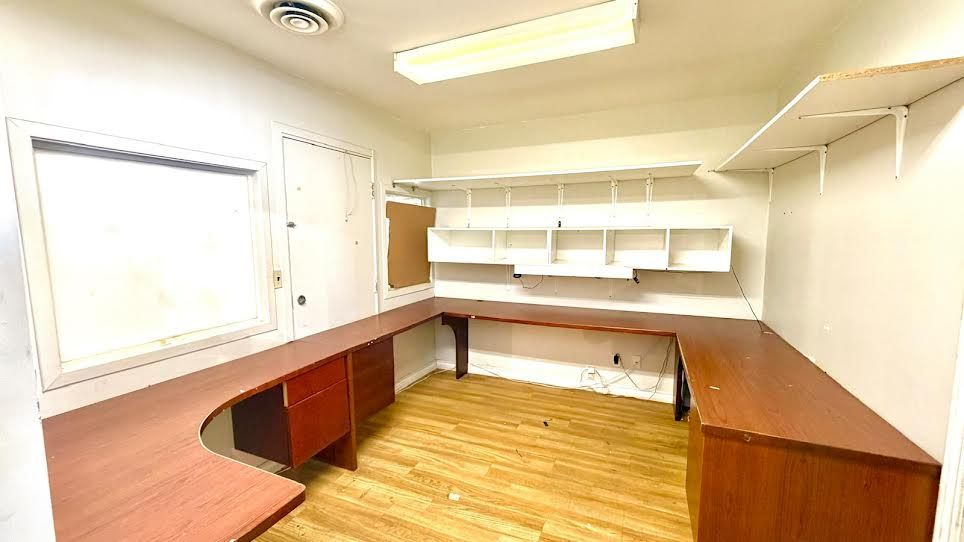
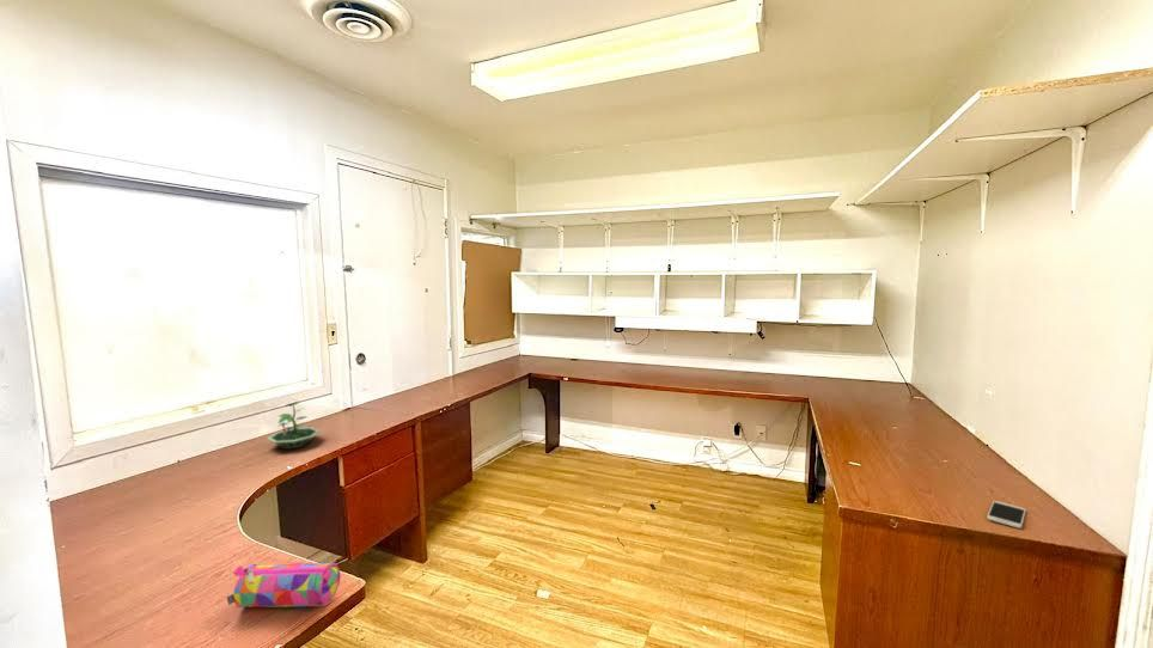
+ smartphone (1006, 513)
+ terrarium (293, 410)
+ pencil case (286, 583)
